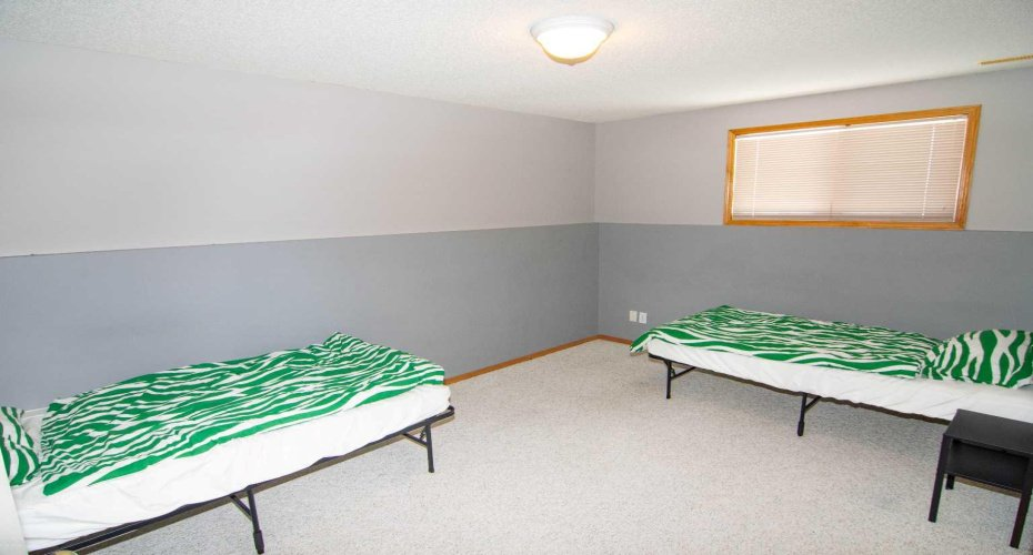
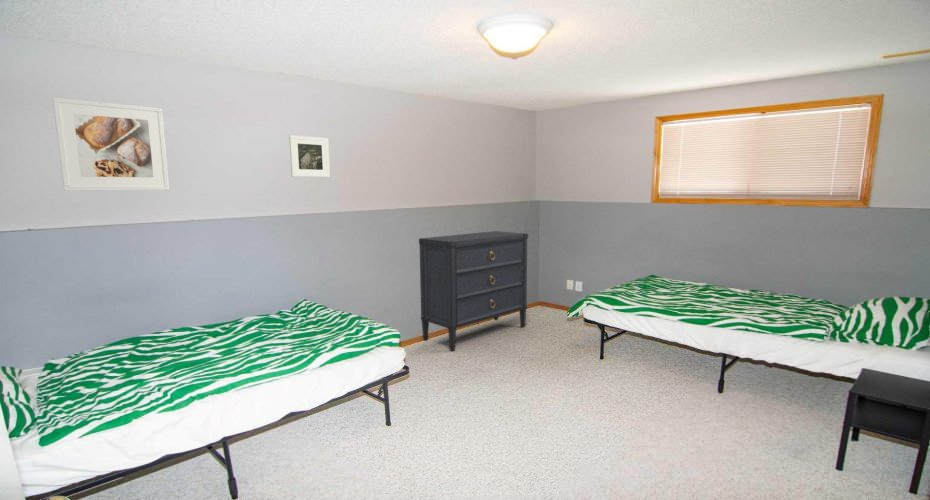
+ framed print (115, 147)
+ dresser (476, 285)
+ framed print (310, 156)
